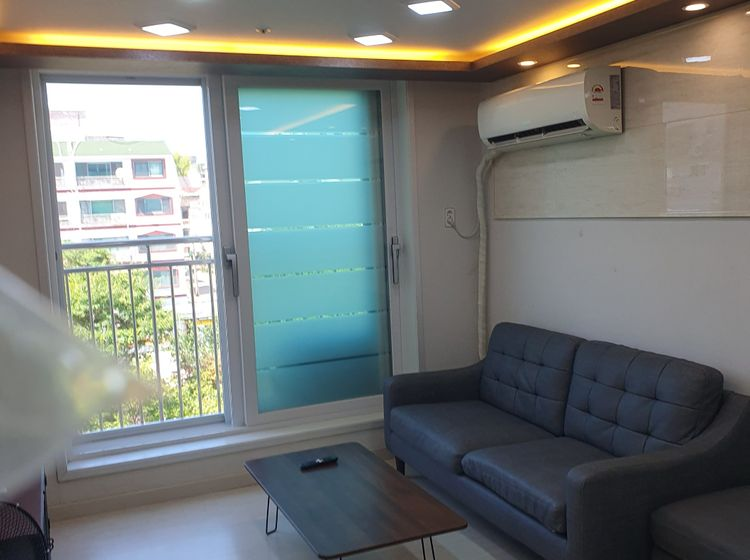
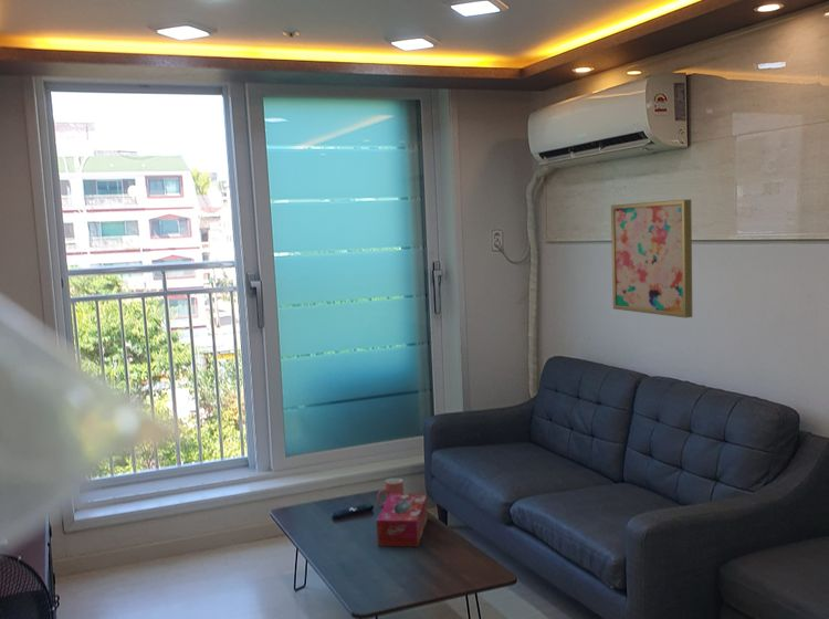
+ tissue box (402, 518)
+ wall art (649, 258)
+ mug (389, 493)
